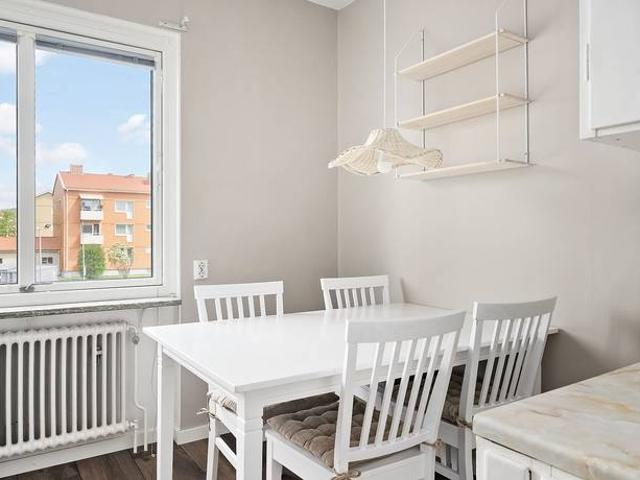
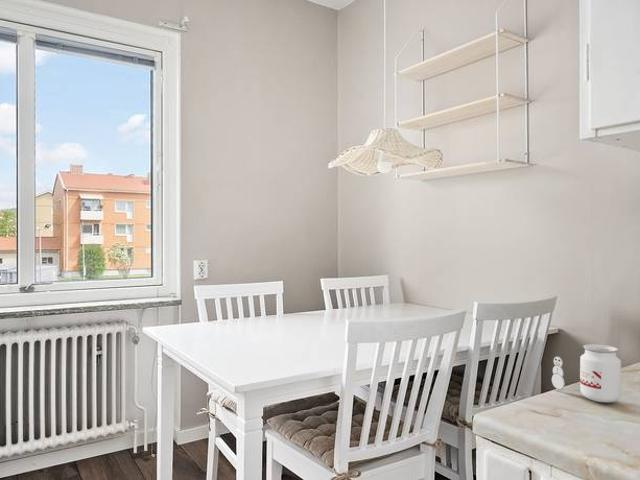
+ candle (584, 371)
